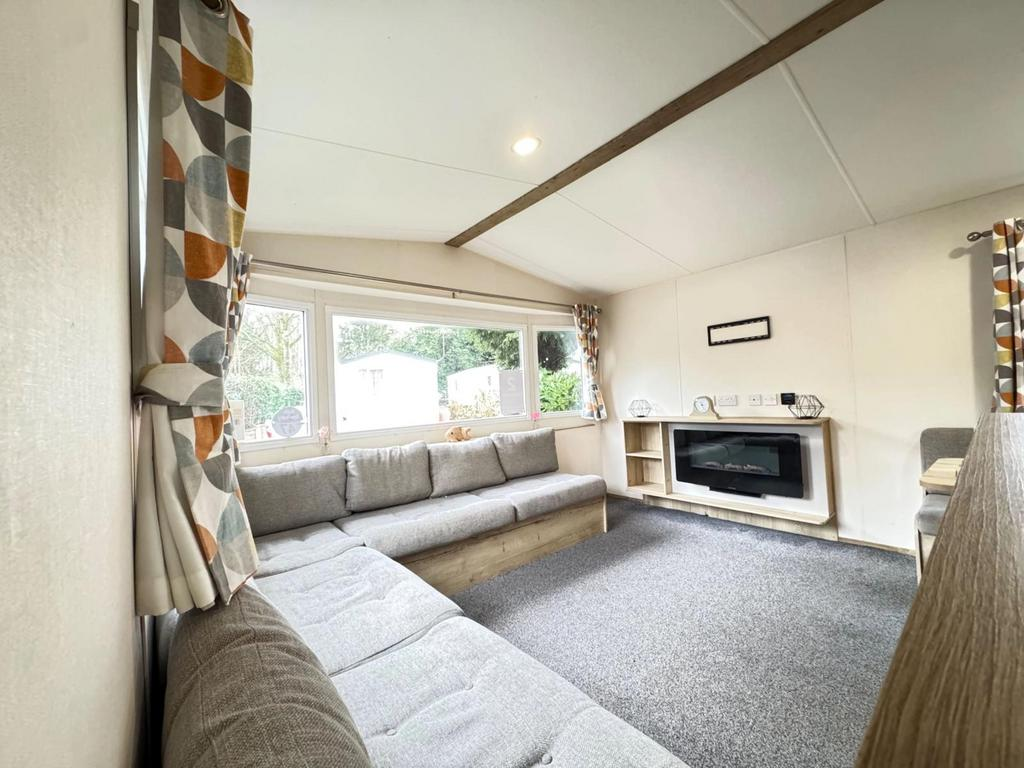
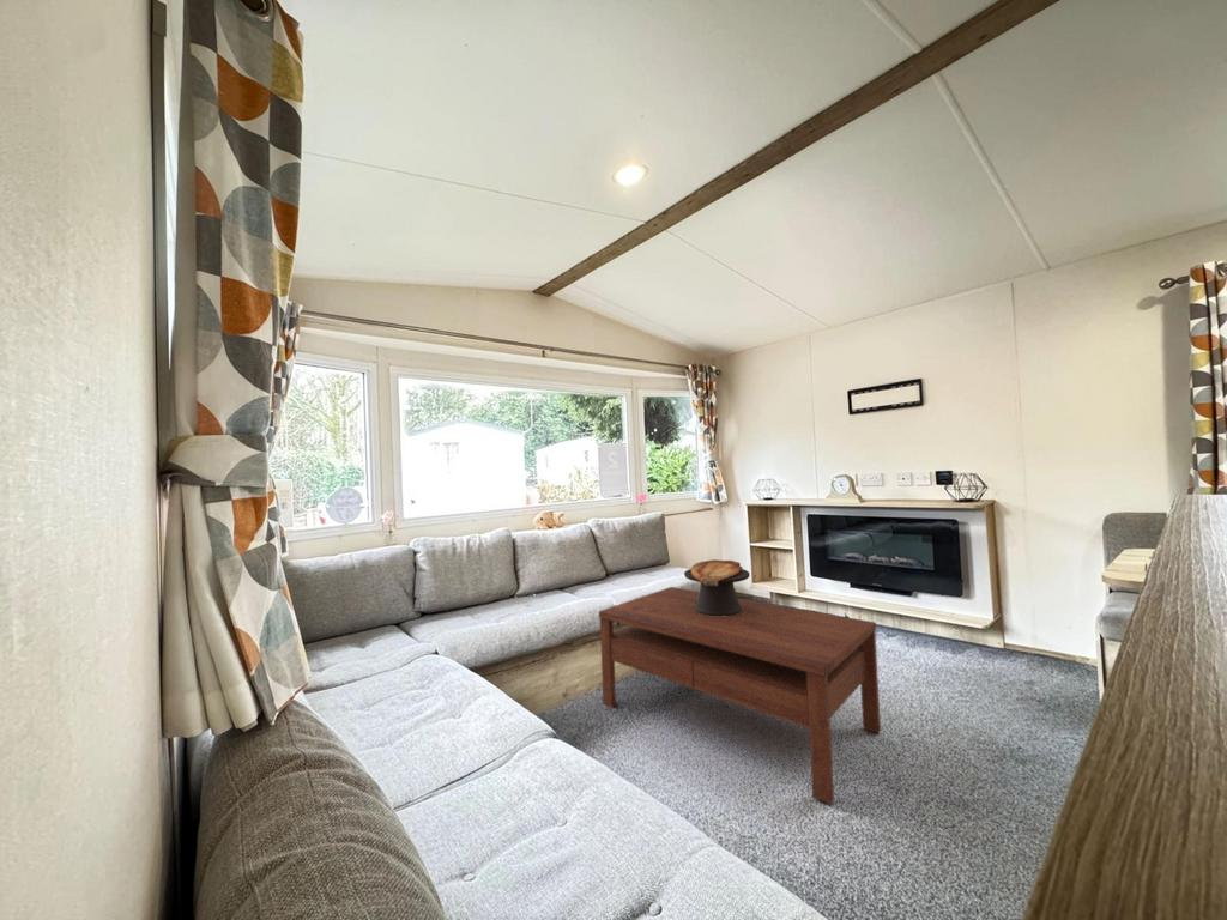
+ coffee table (729, 666)
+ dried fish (714, 589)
